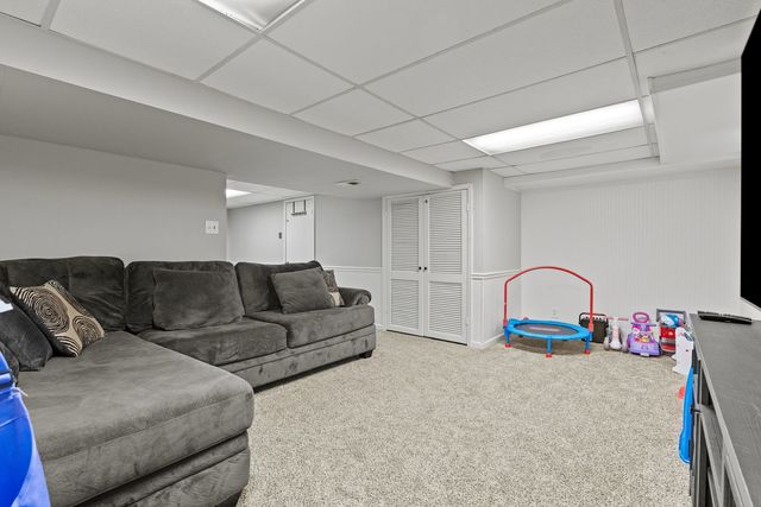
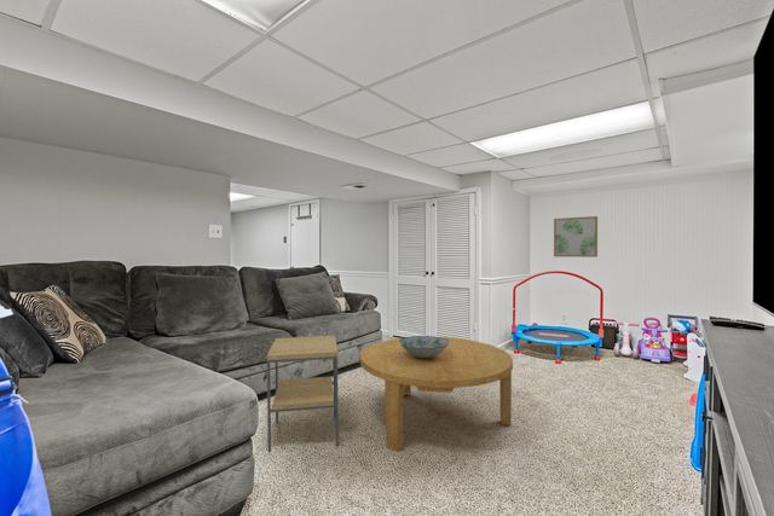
+ wall art (574, 237)
+ side table (305, 388)
+ decorative bowl (423, 348)
+ coffee table (434, 385)
